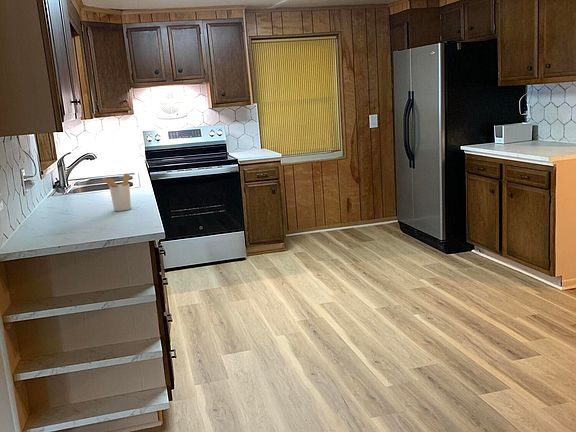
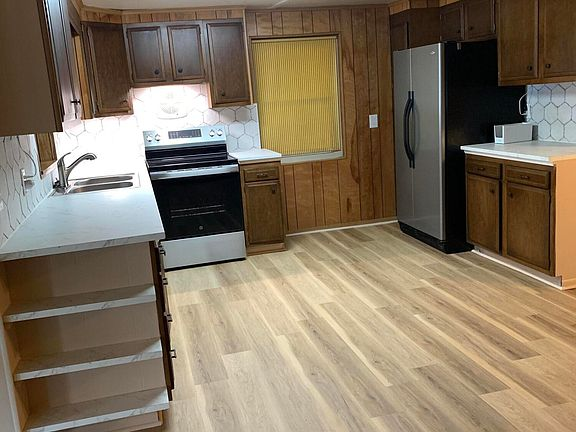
- utensil holder (117, 192)
